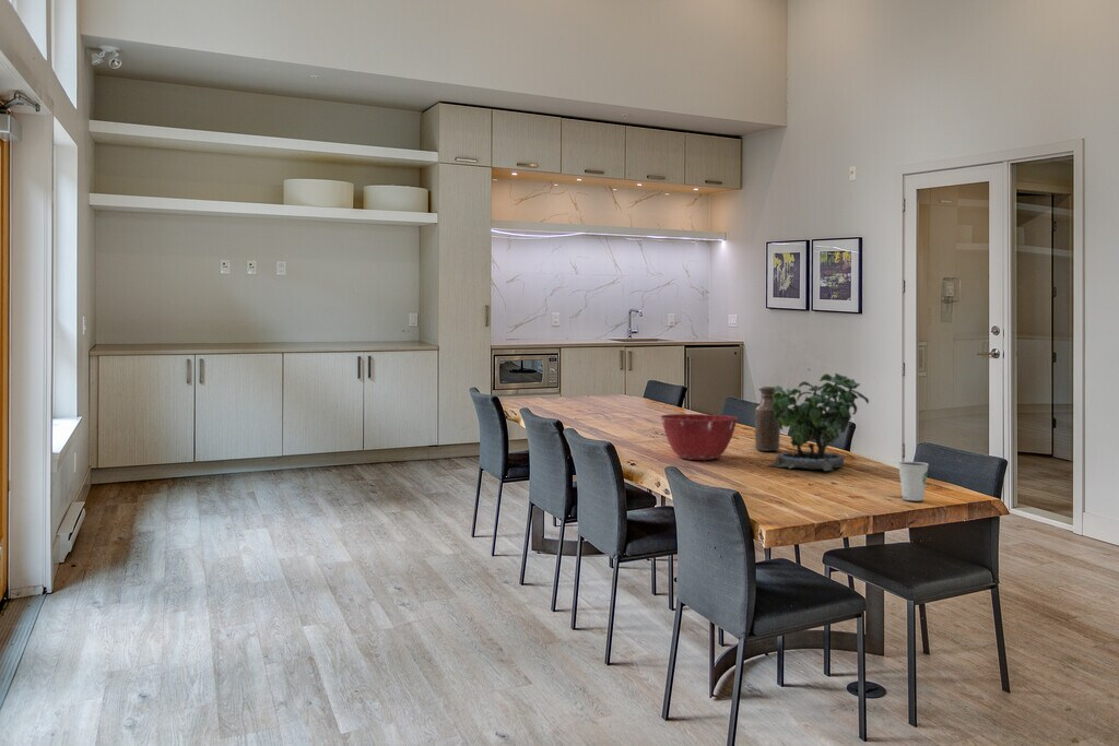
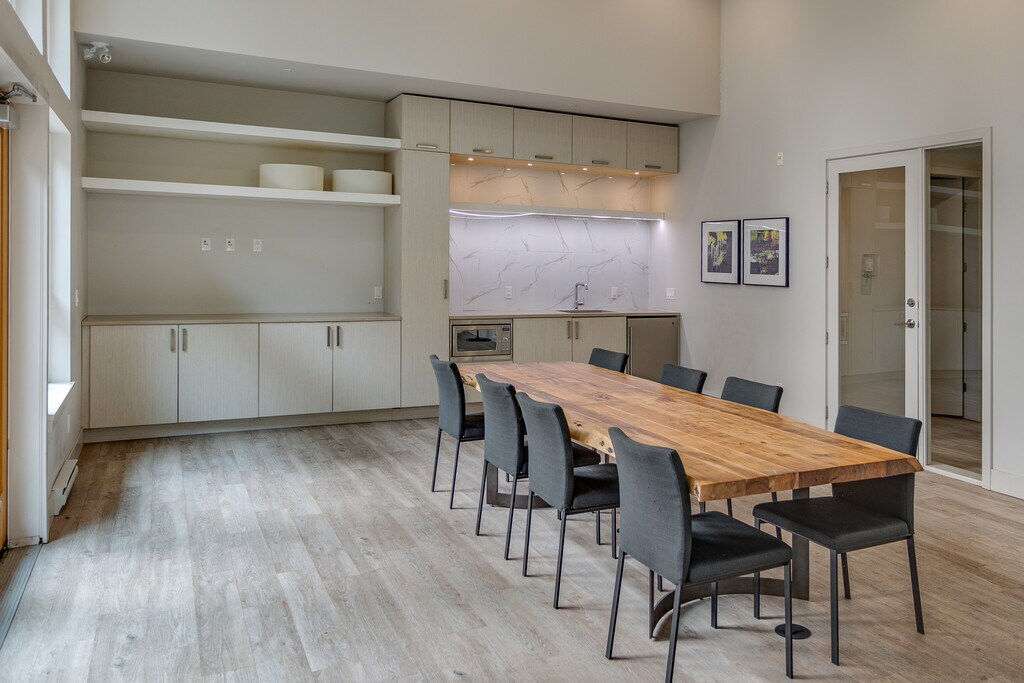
- bottle (767, 418)
- potted plant (816, 416)
- mixing bowl (698, 437)
- dixie cup (912, 481)
